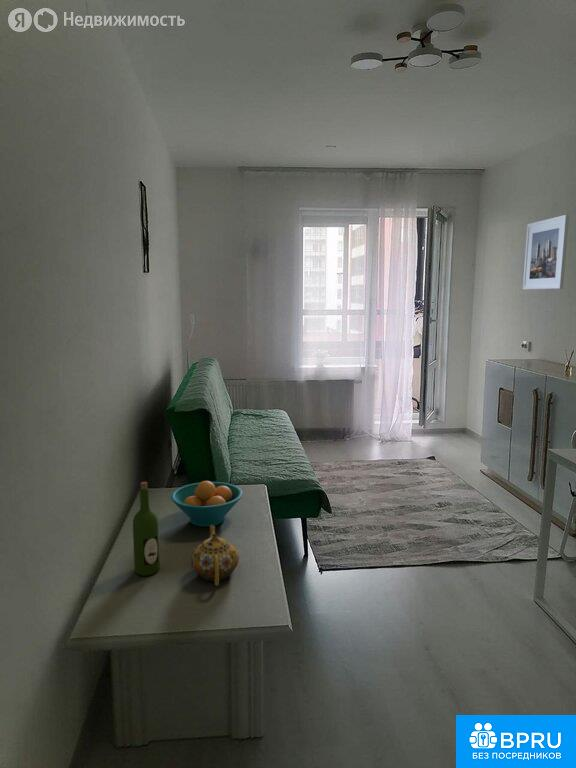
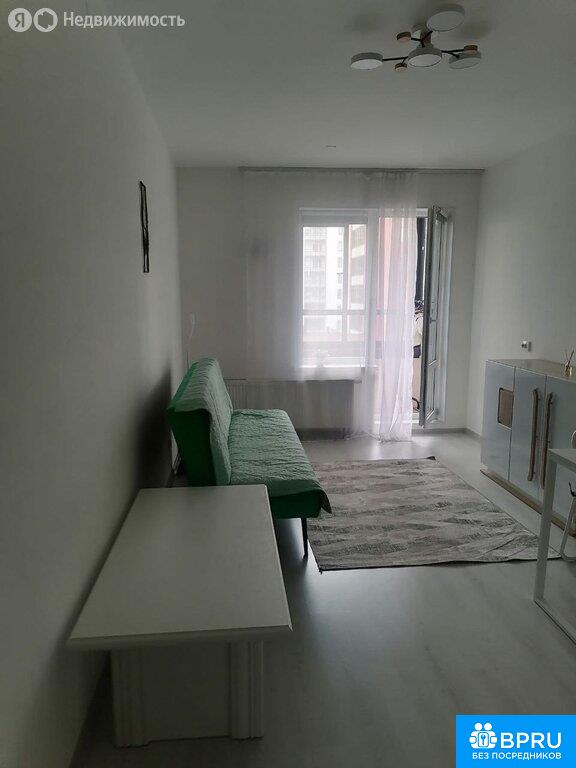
- teapot (215, 553)
- fruit bowl (207, 501)
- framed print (544, 254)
- wine bottle (145, 527)
